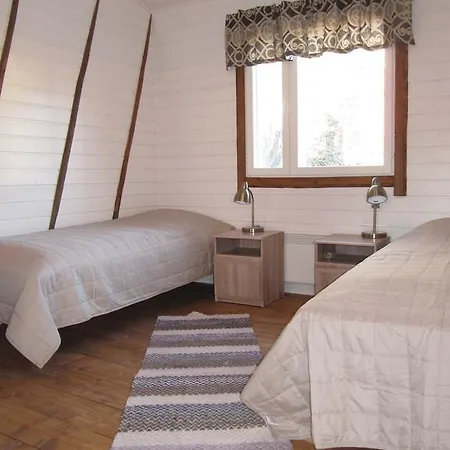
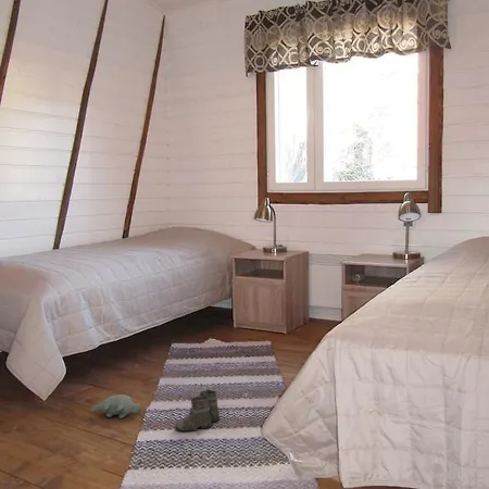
+ plush toy (117, 404)
+ boots (199, 406)
